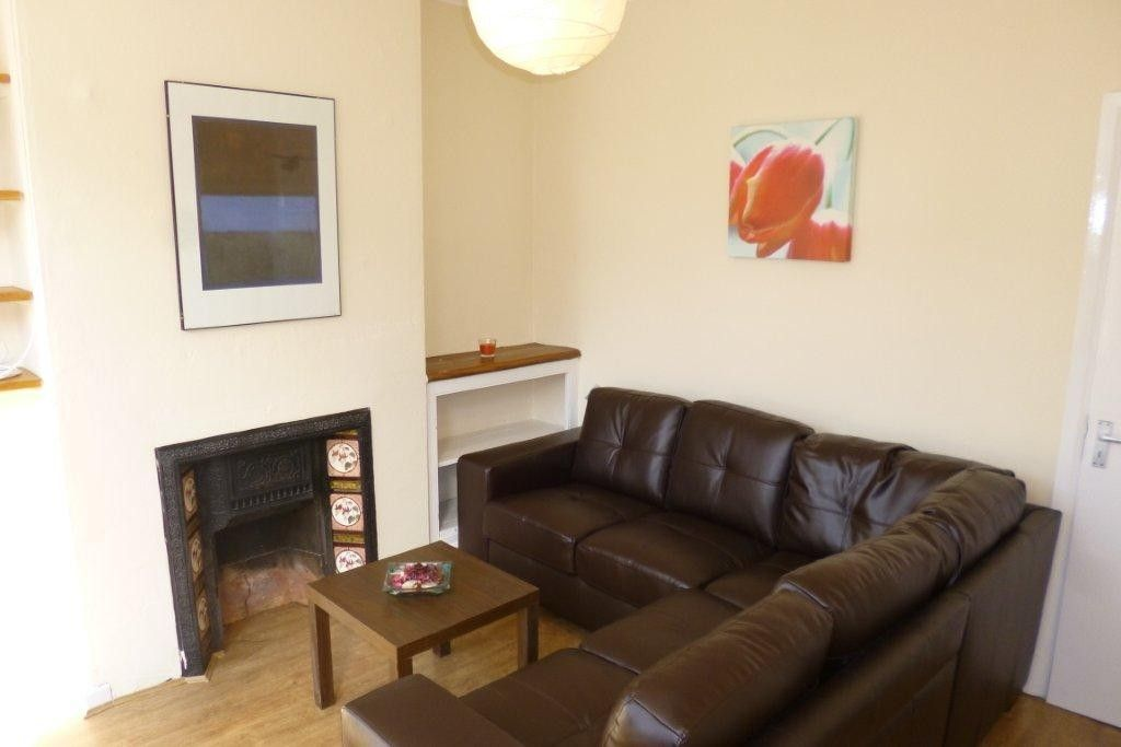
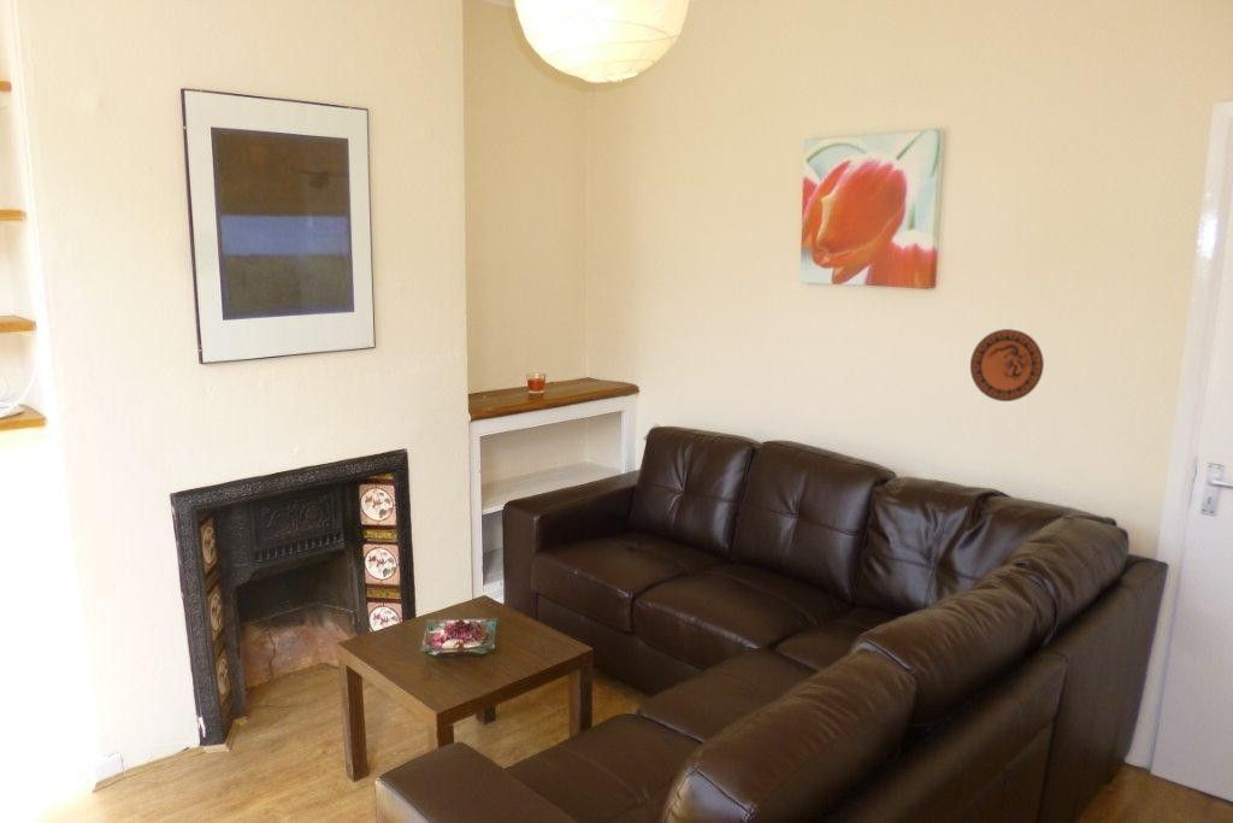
+ decorative plate (1005, 365)
